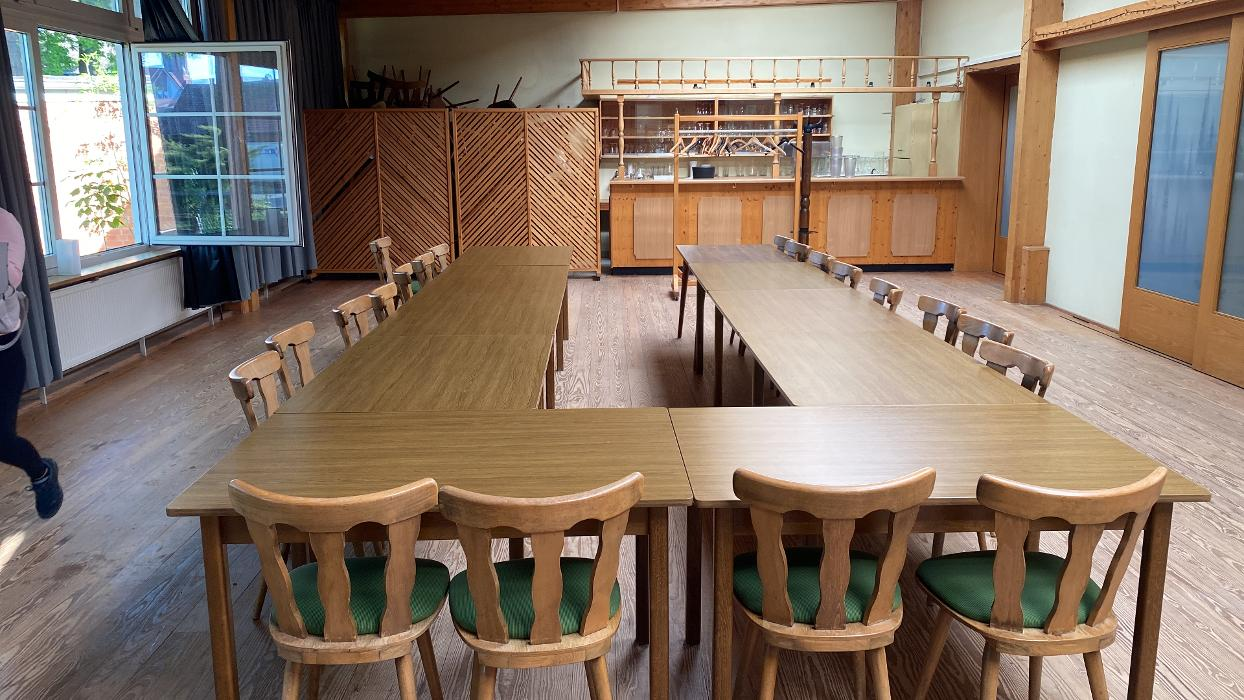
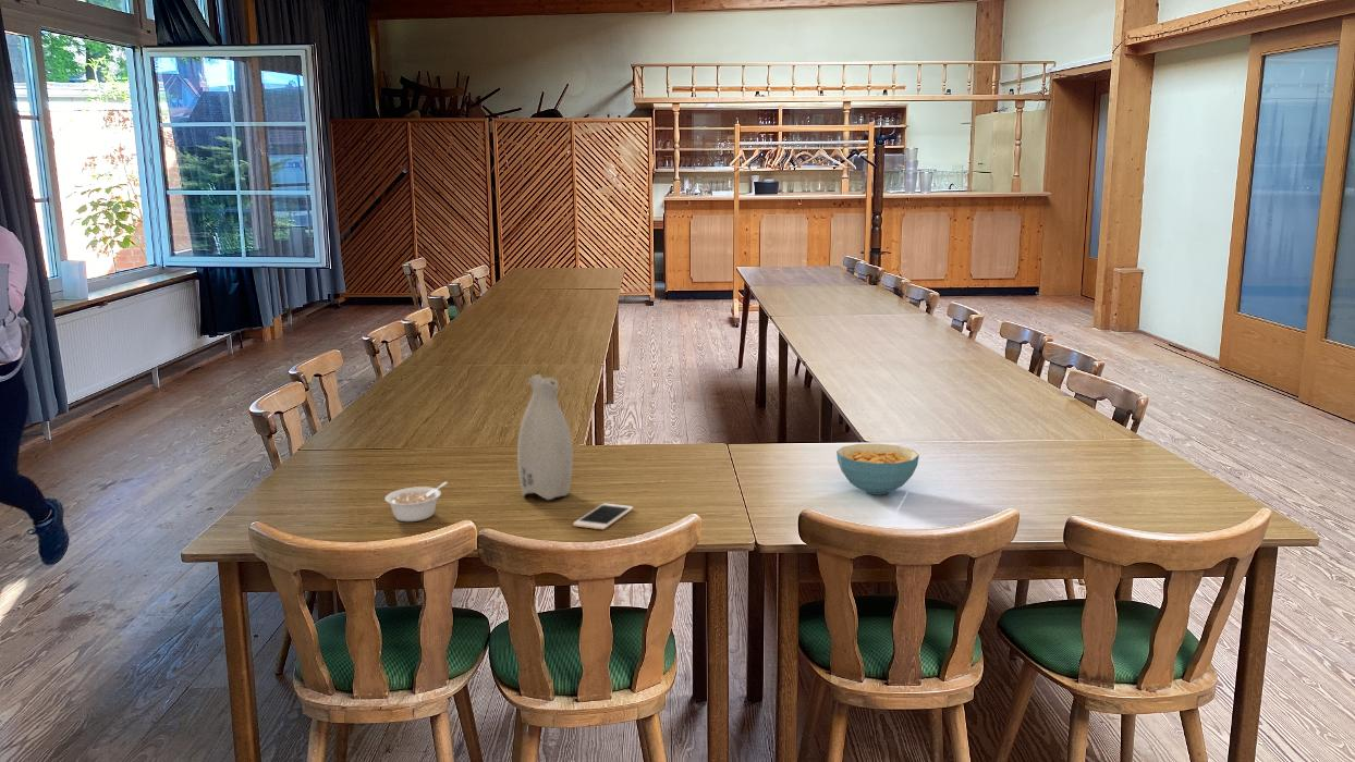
+ cereal bowl (877, 471)
+ cell phone (603, 515)
+ vase (544, 435)
+ legume (414, 502)
